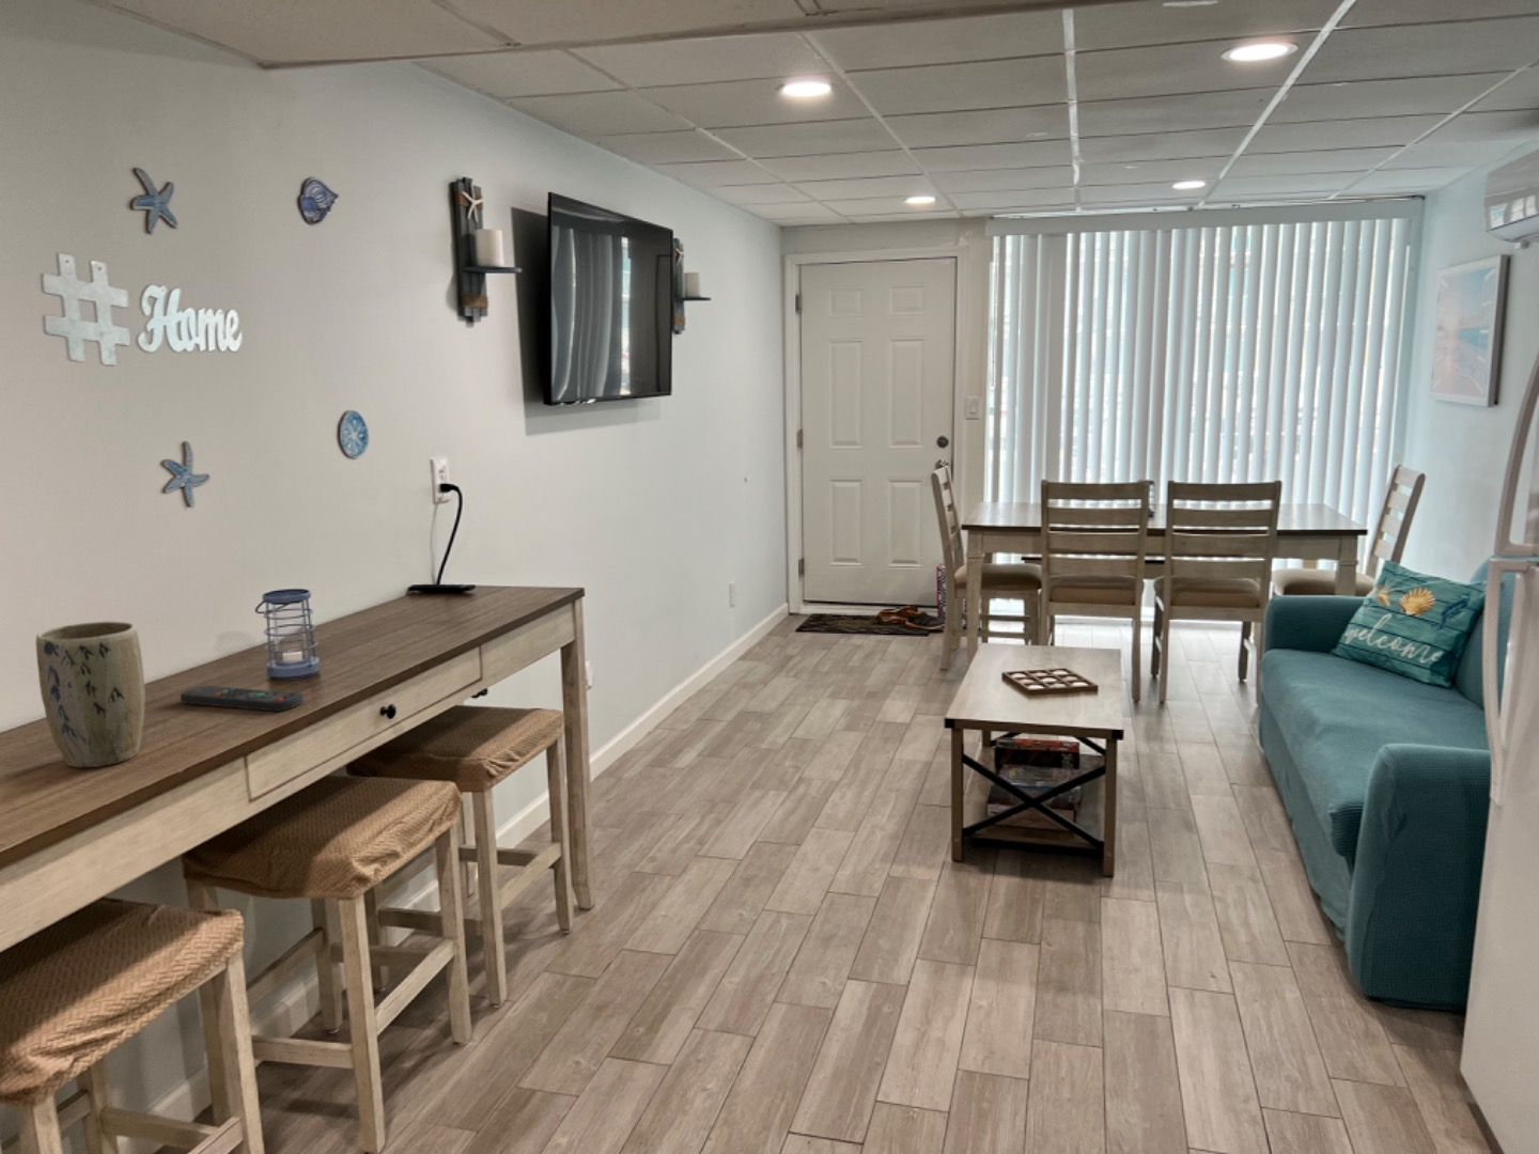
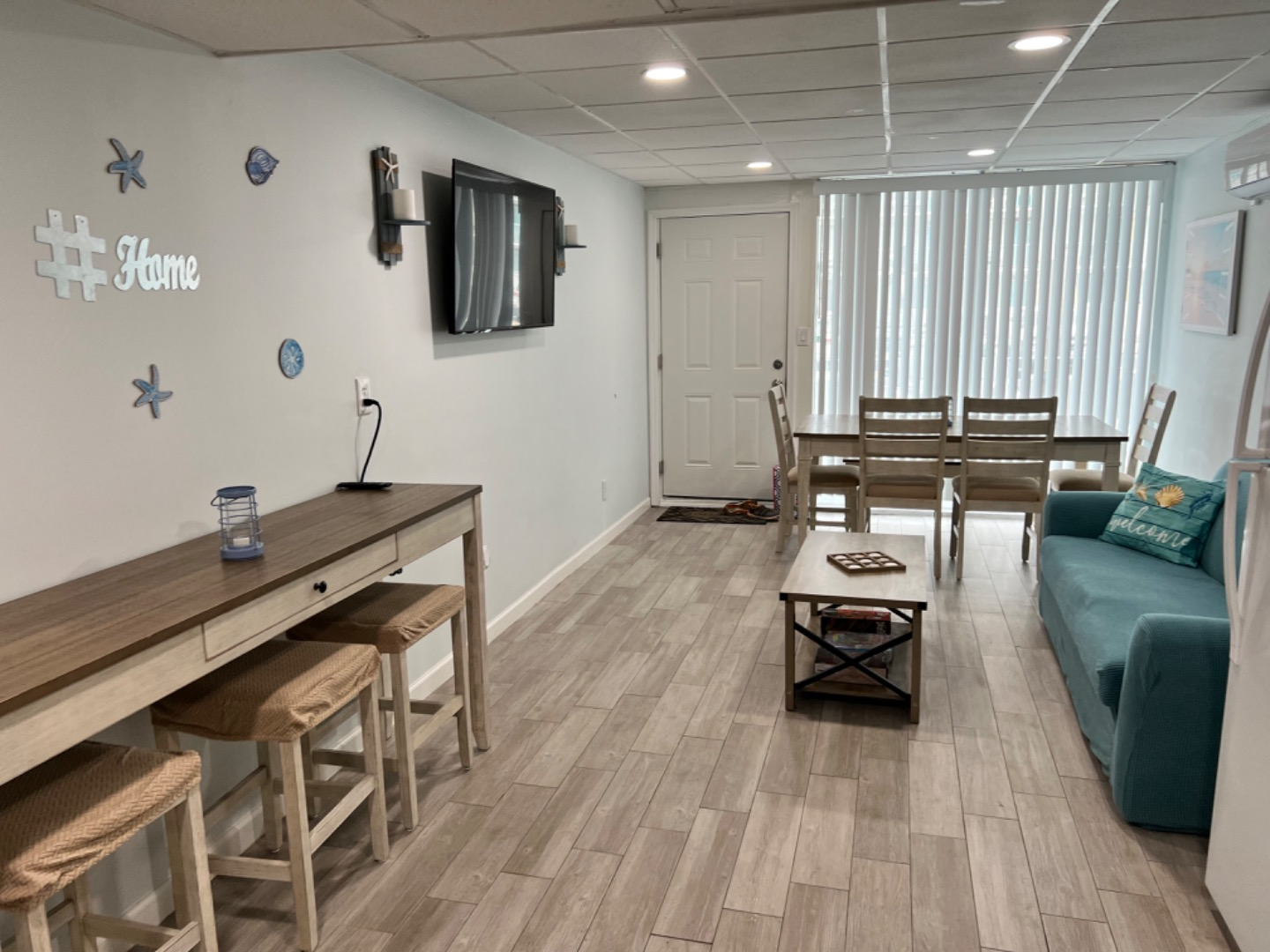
- remote control (240, 697)
- plant pot (95, 693)
